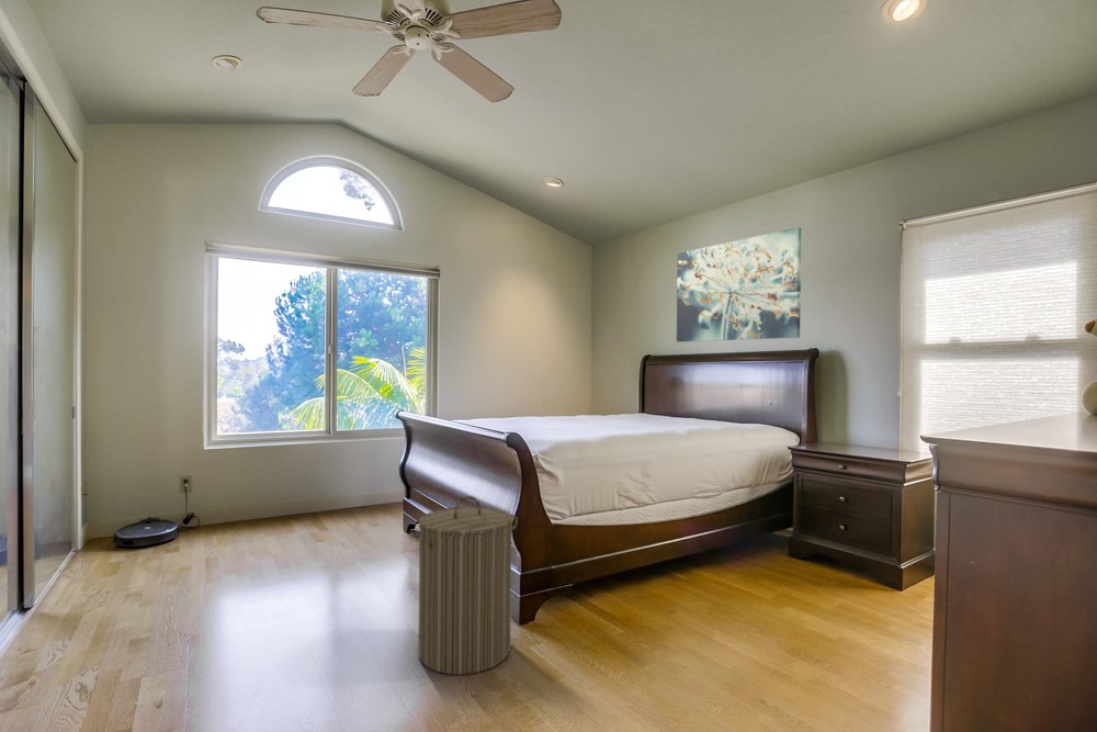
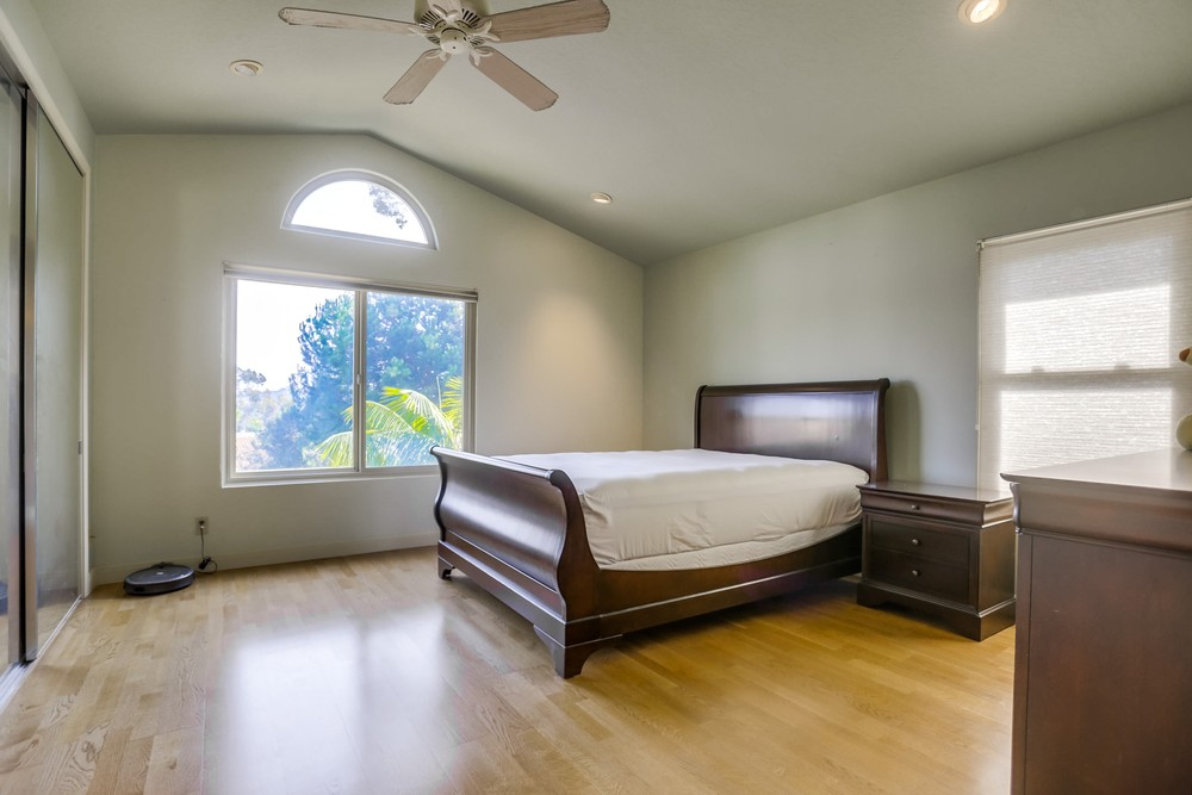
- wall art (732, 291)
- laundry hamper (465, 573)
